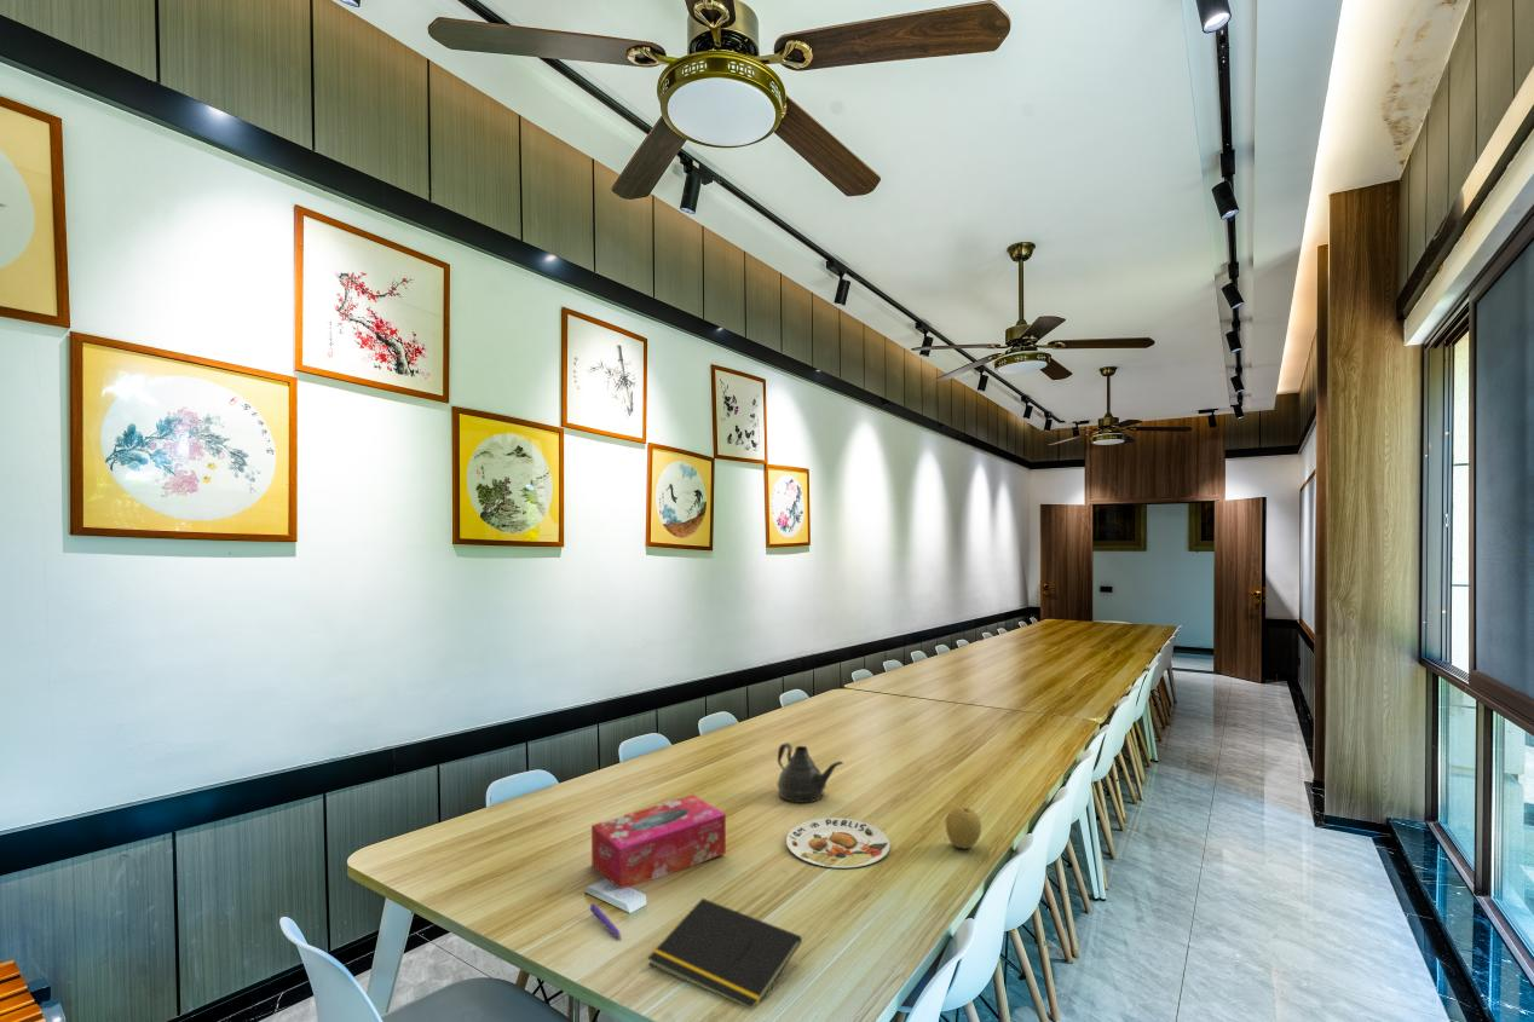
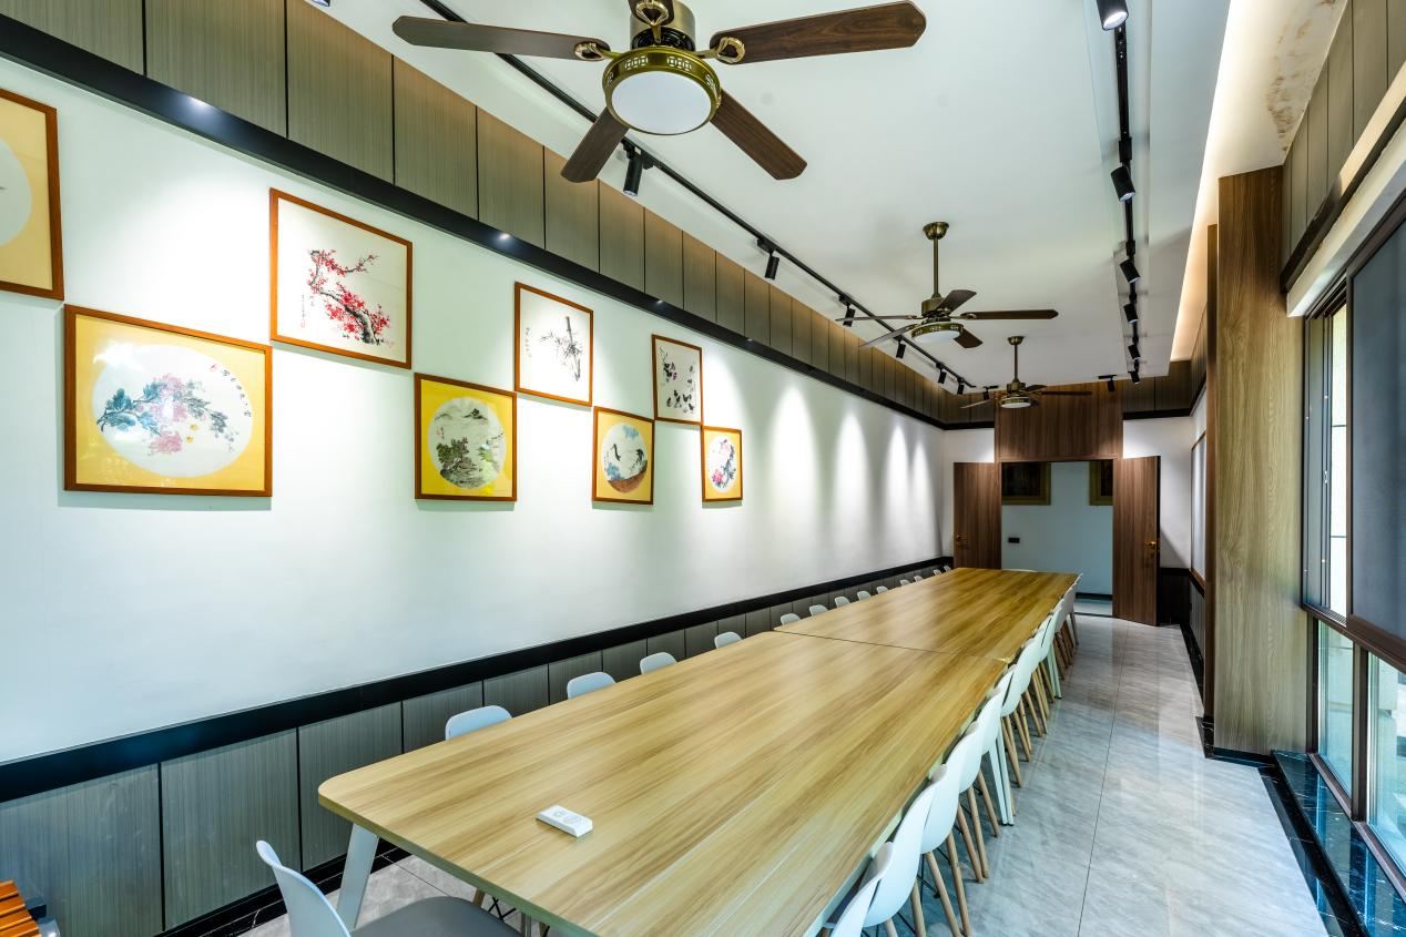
- plate (837, 842)
- notepad (725, 949)
- tissue box (659, 839)
- teapot (808, 773)
- fruit (963, 826)
- pen (605, 920)
